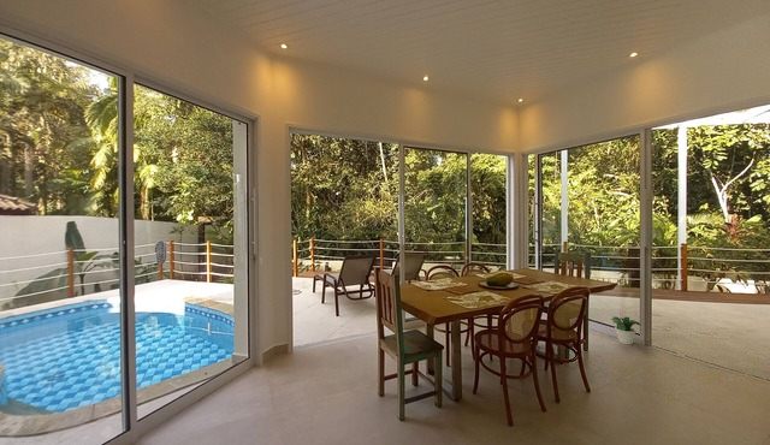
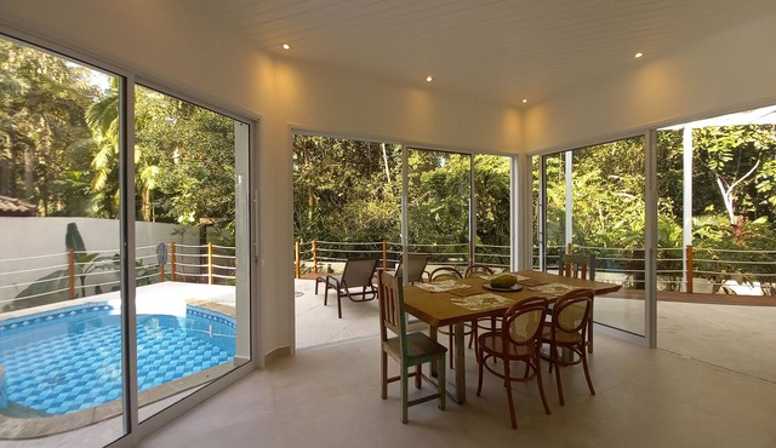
- potted plant (624, 331)
